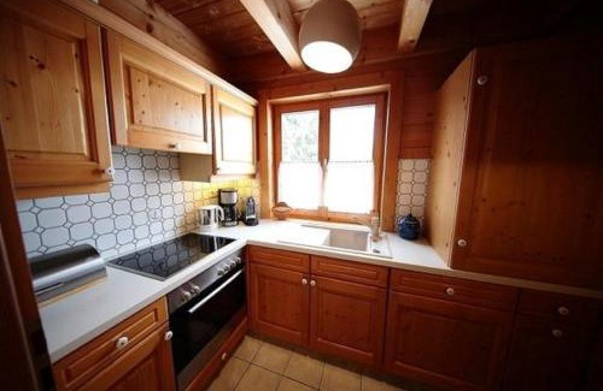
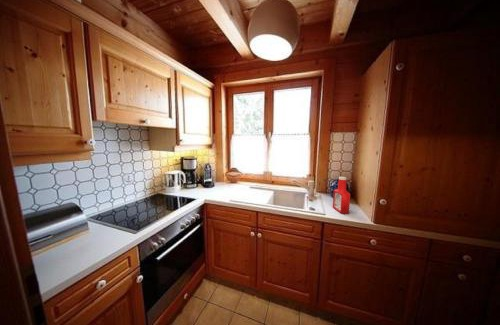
+ soap bottle (341, 193)
